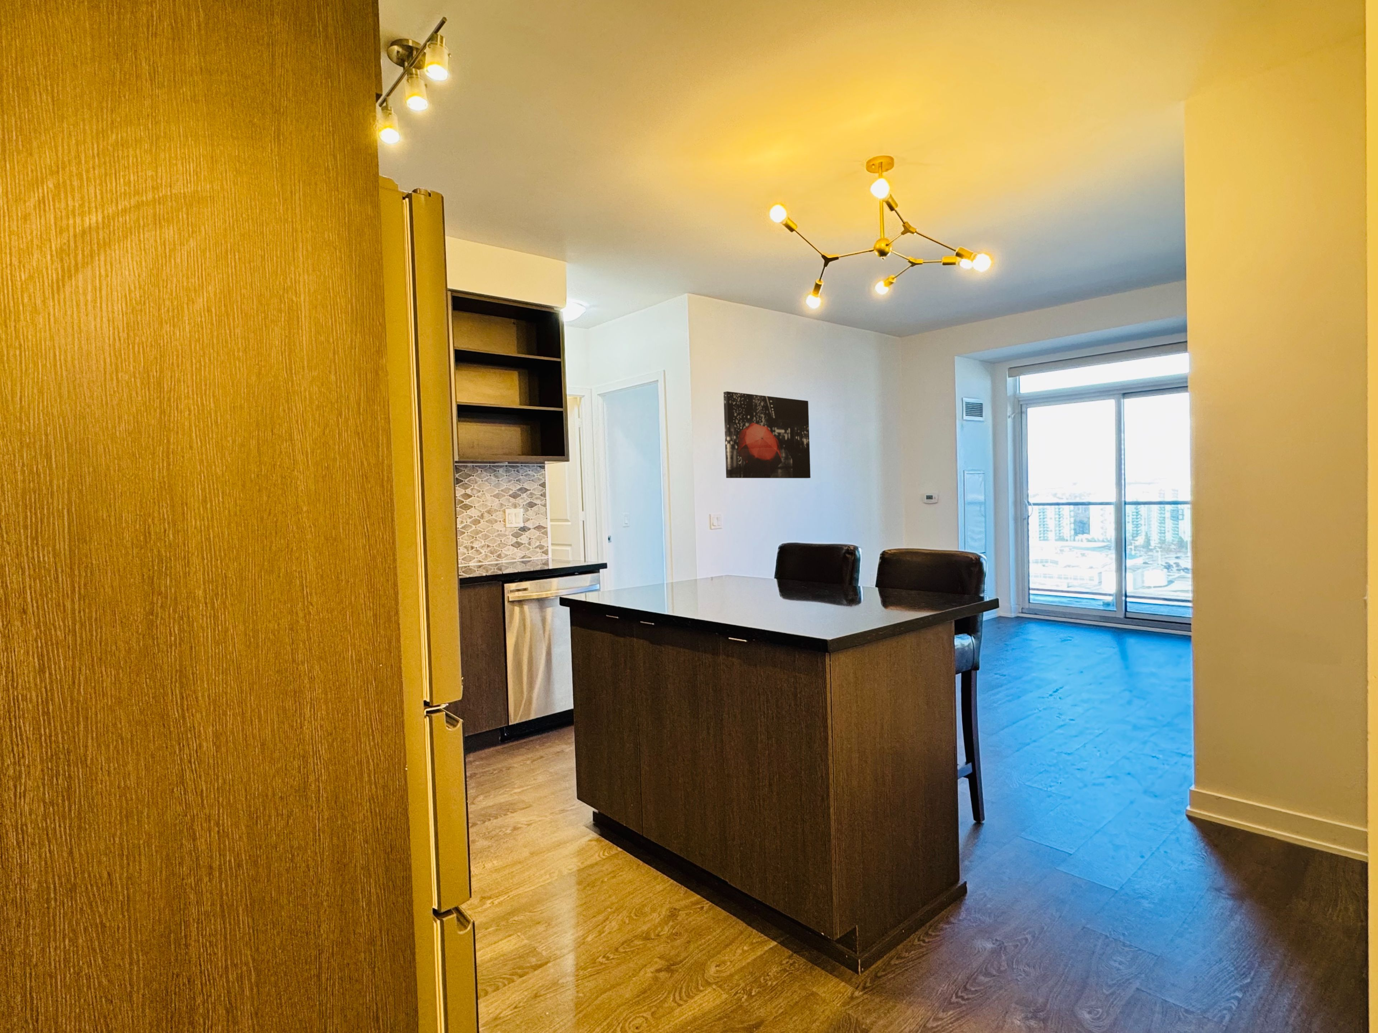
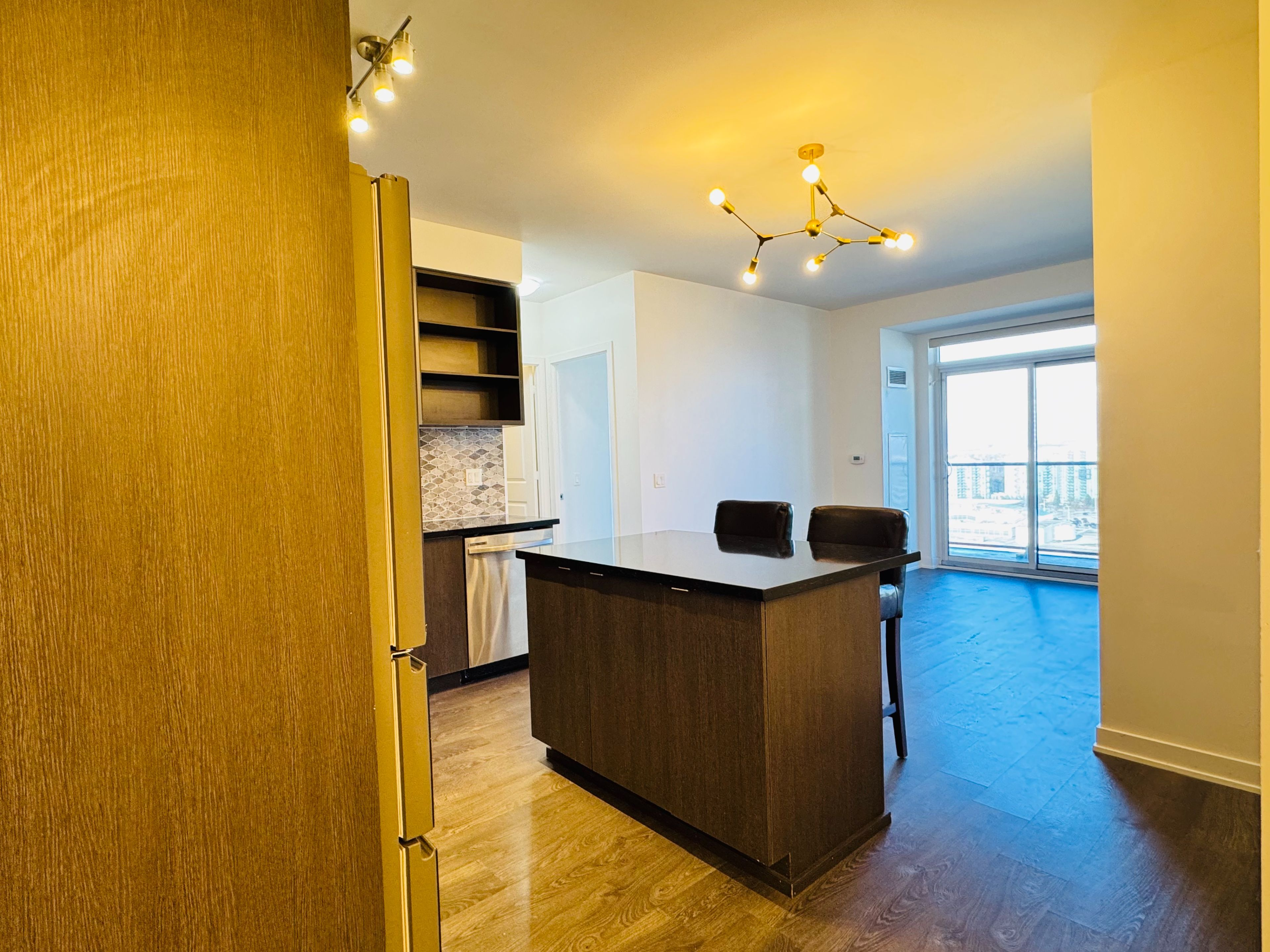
- wall art (769, 437)
